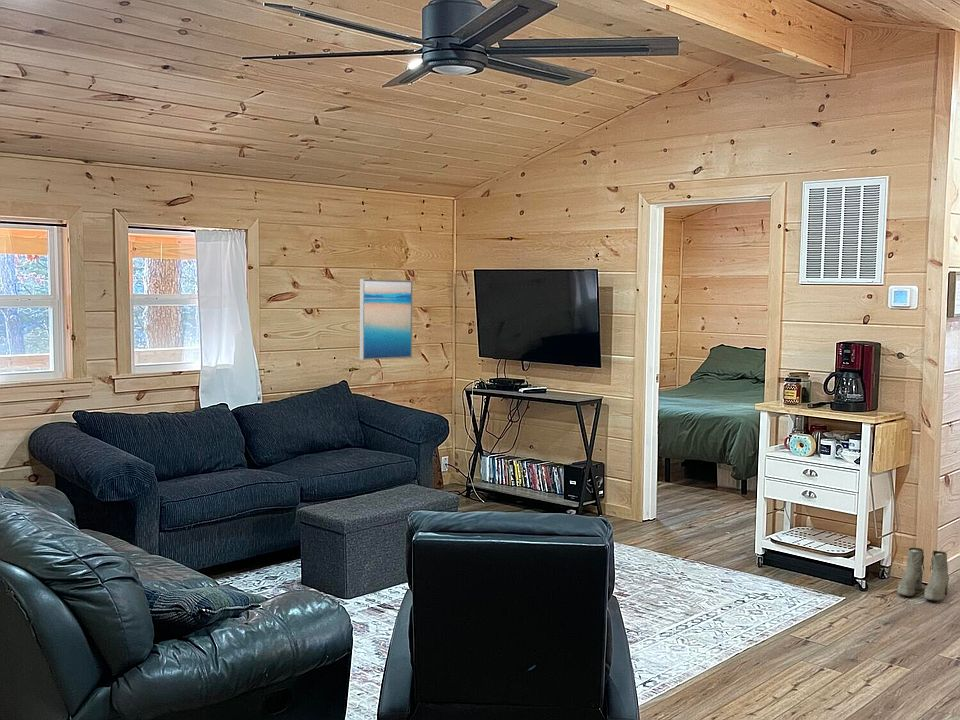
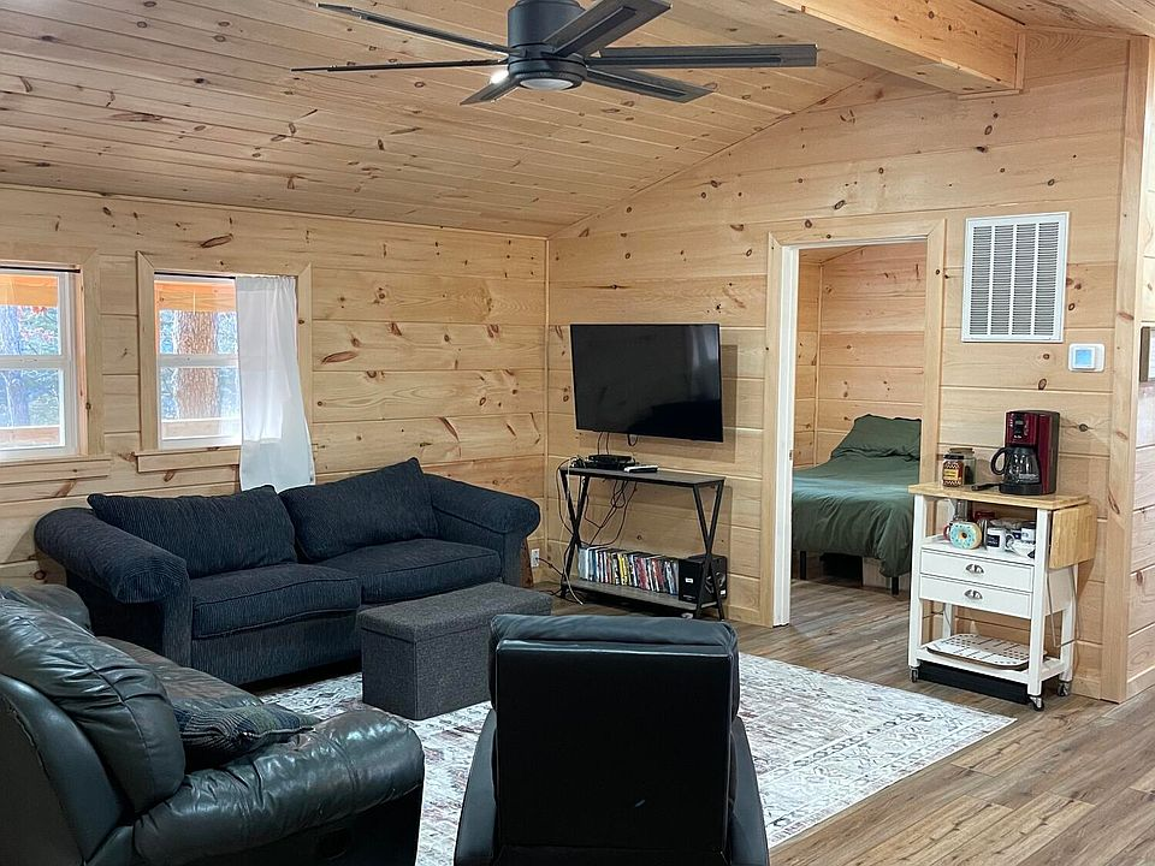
- wall art (386, 319)
- boots (922, 573)
